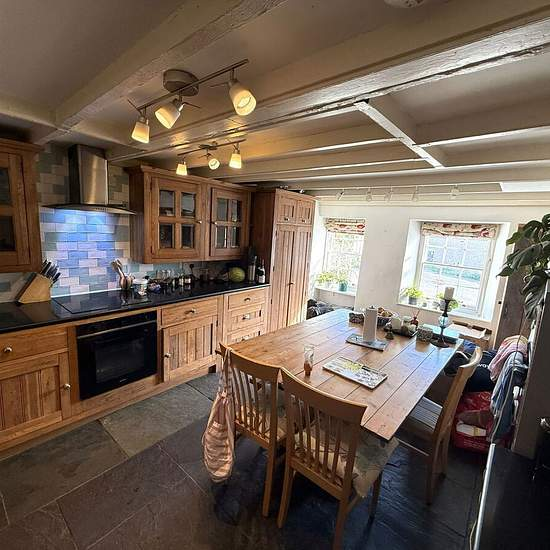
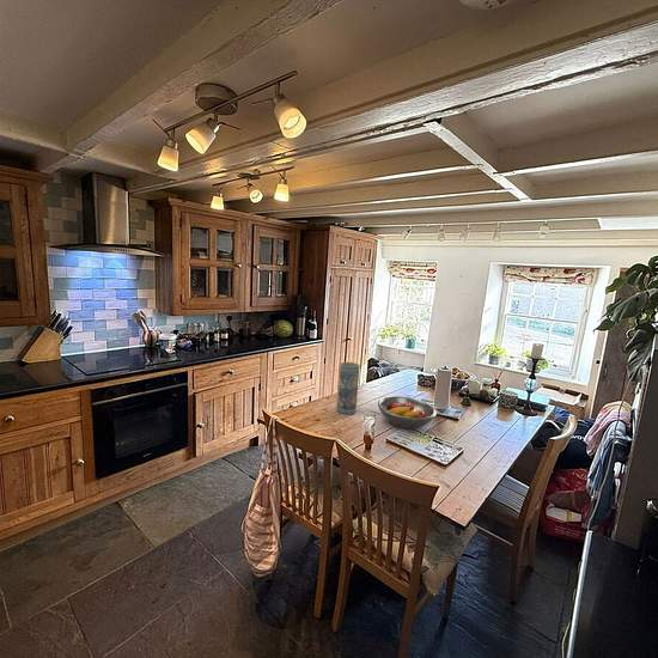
+ fruit bowl (406, 412)
+ vase (348, 388)
